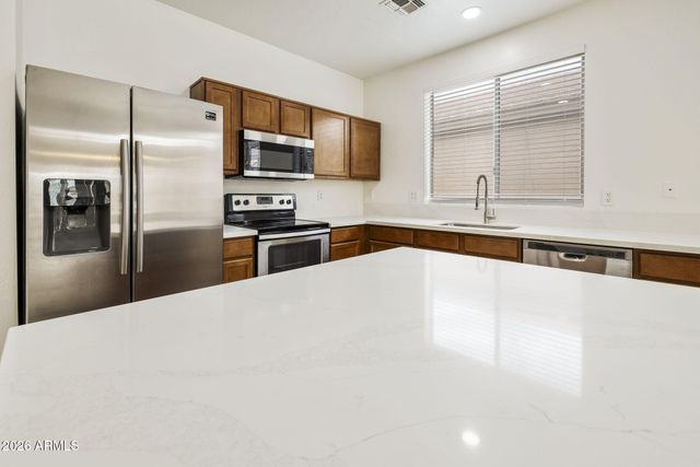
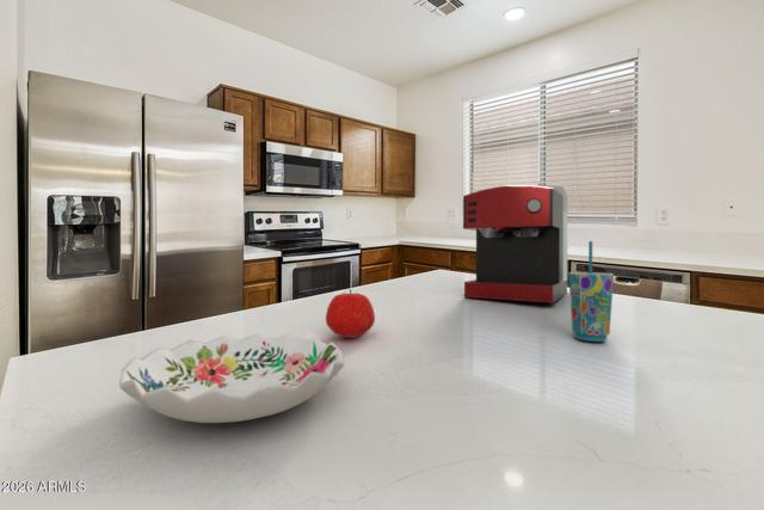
+ coffee maker (513, 239)
+ decorative bowl (241, 377)
+ apple (350, 313)
+ cup (590, 289)
